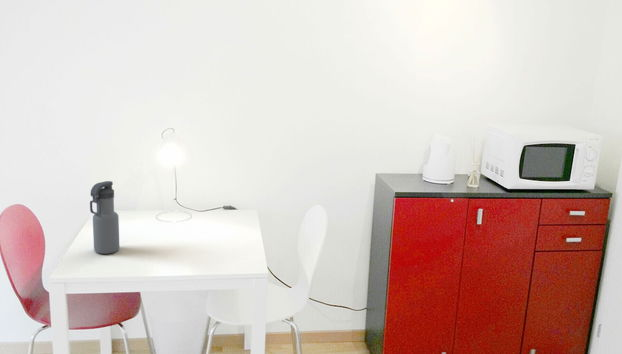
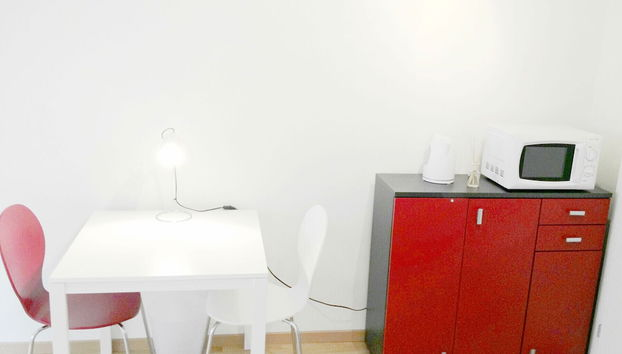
- water bottle (105, 217)
